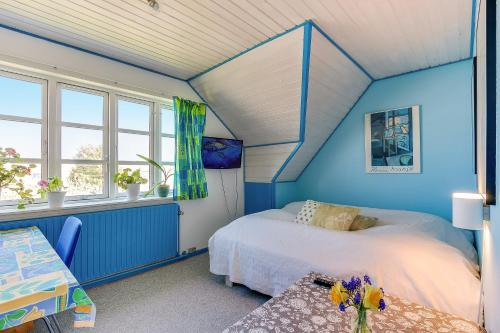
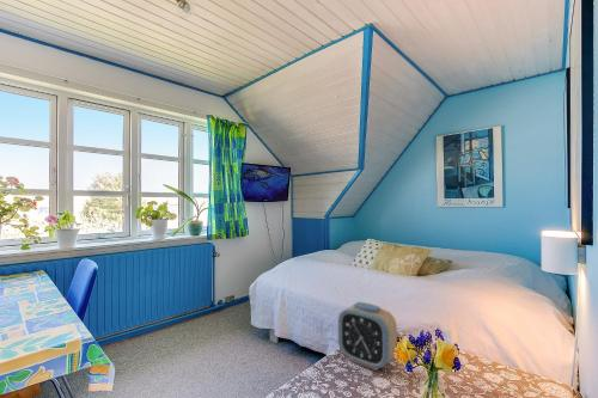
+ alarm clock (366, 333)
